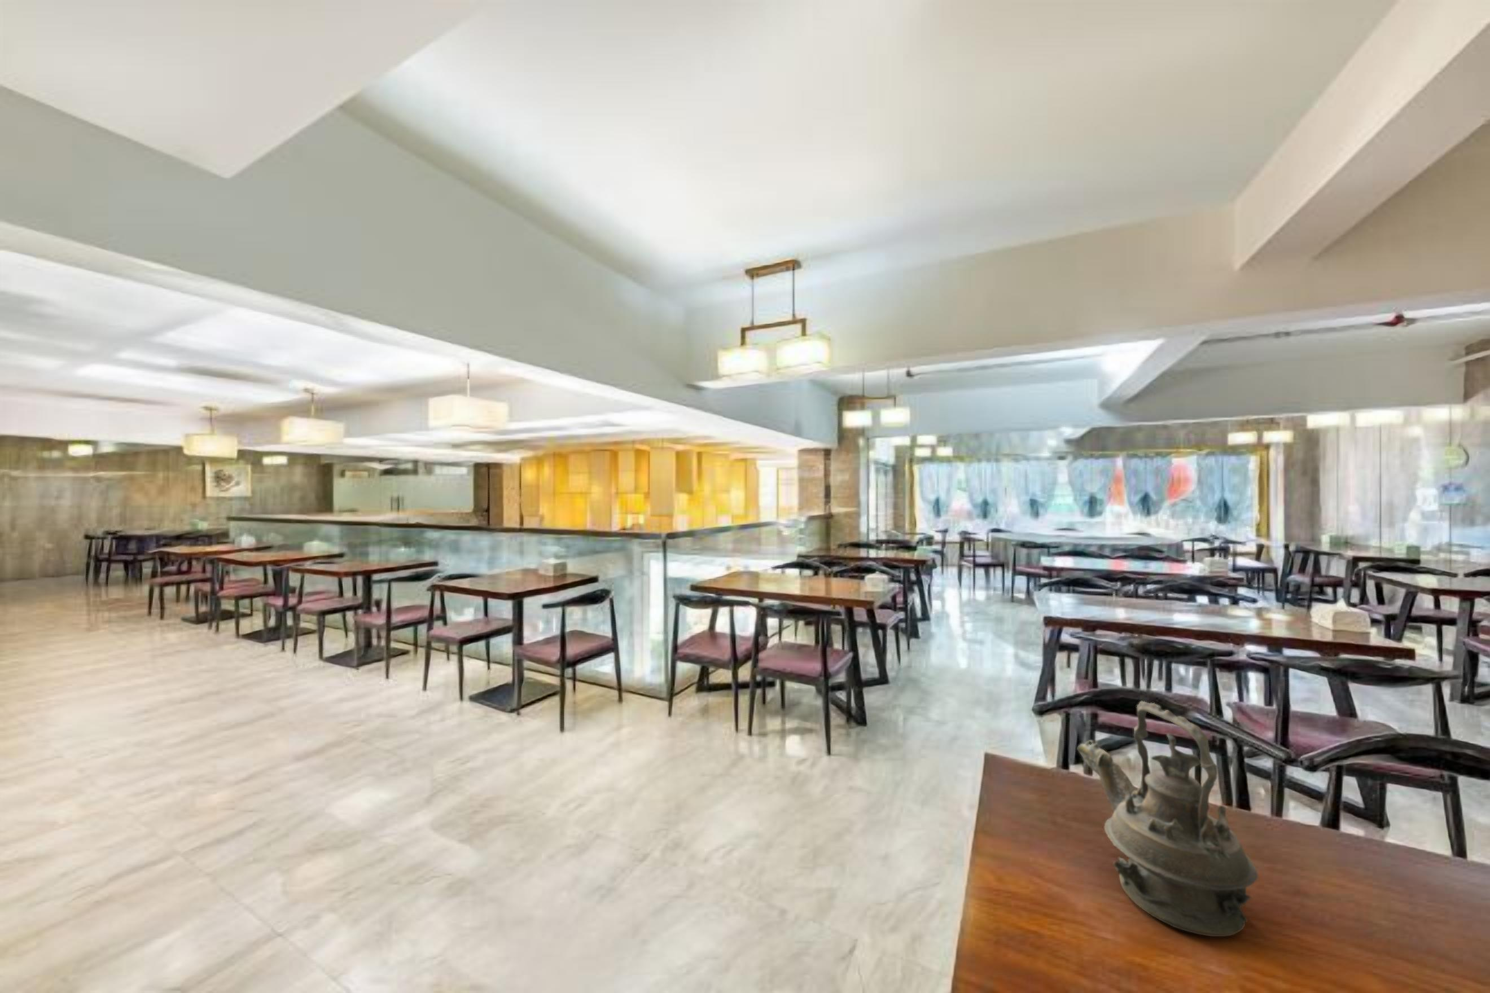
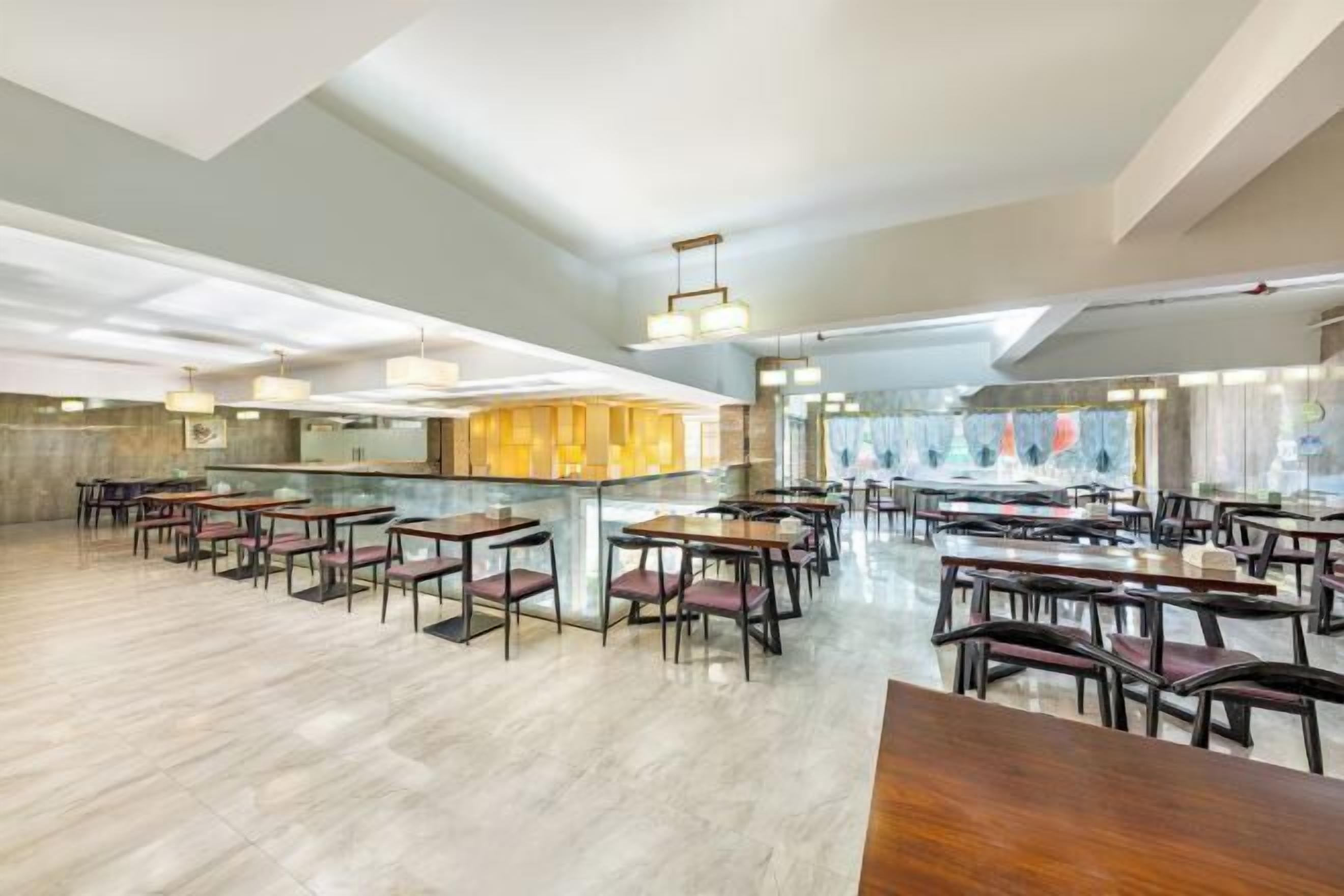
- teapot (1144, 786)
